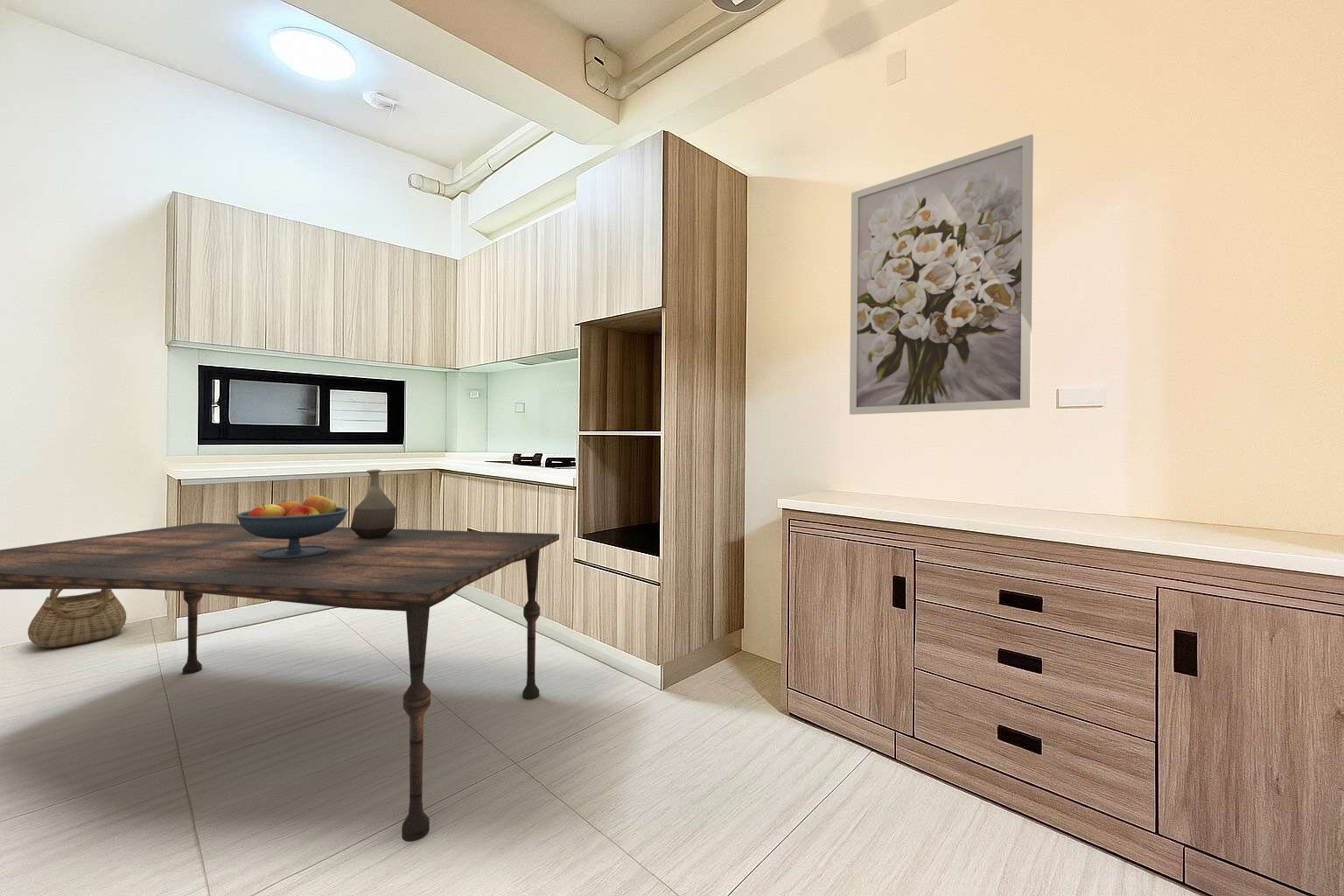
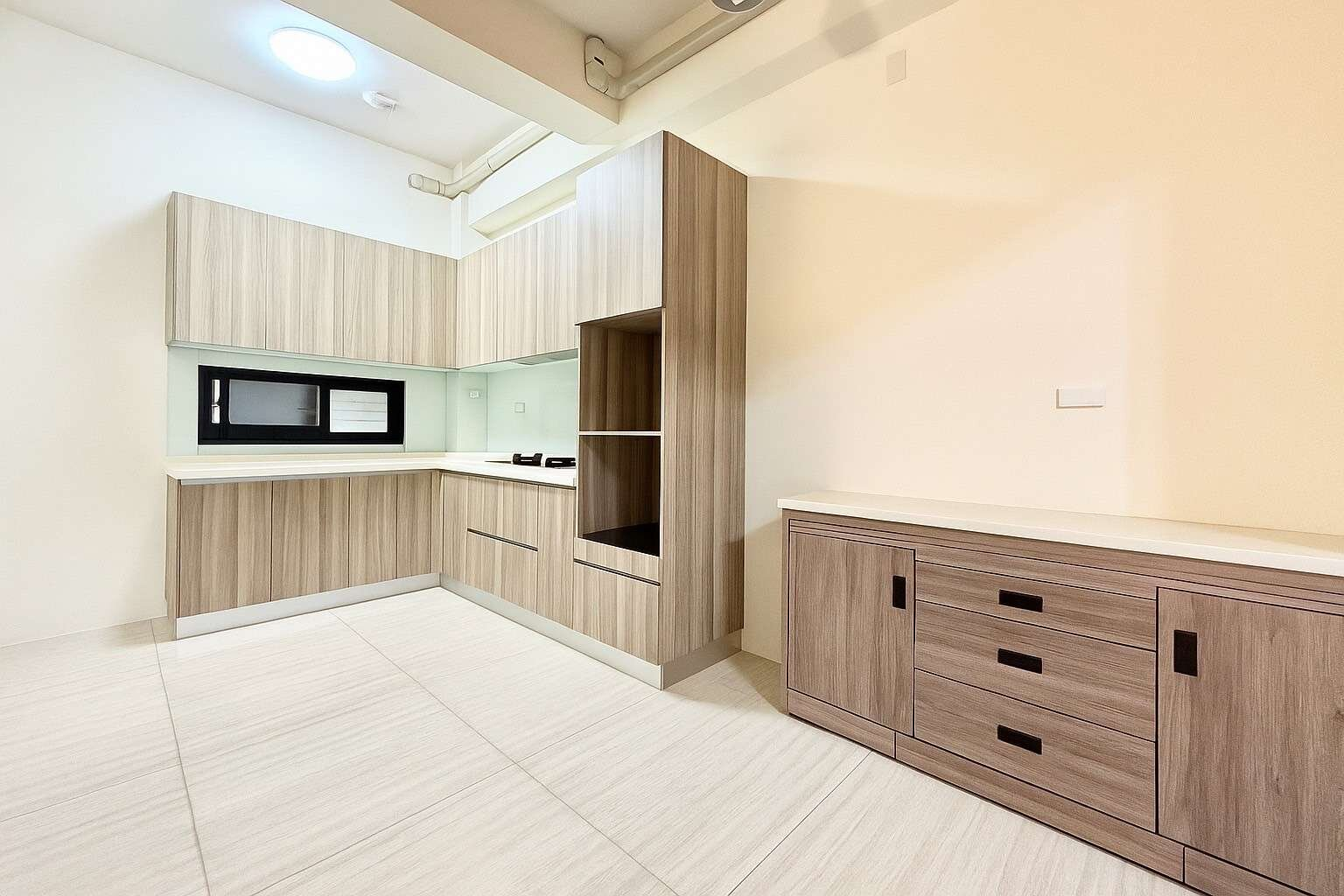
- fruit bowl (294, 524)
- vase (375, 502)
- wall art (932, 289)
- dining table (284, 601)
- basket (79, 608)
